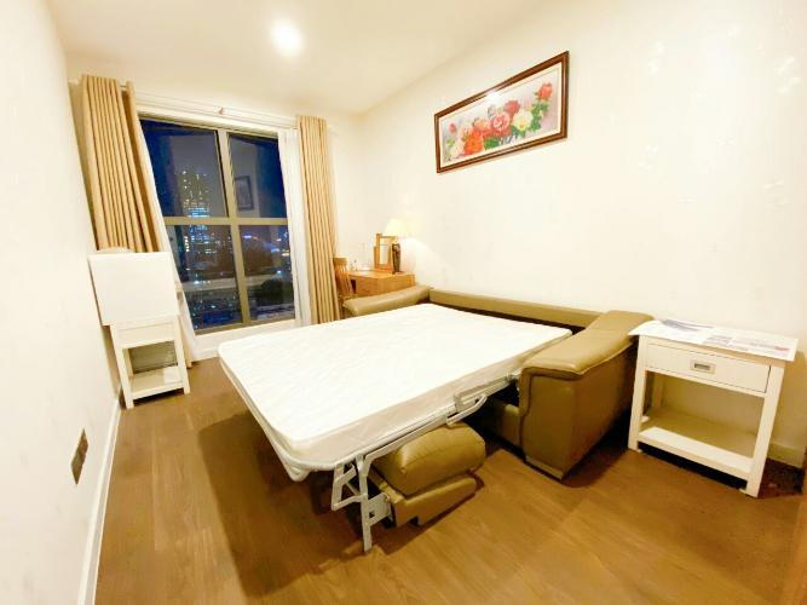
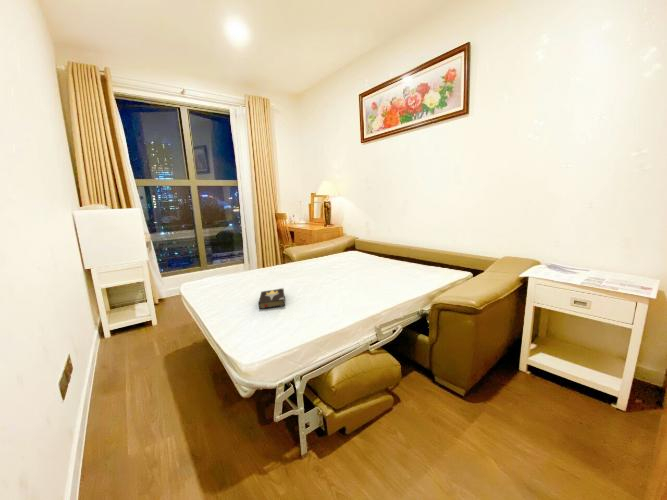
+ hardback book (272, 297)
